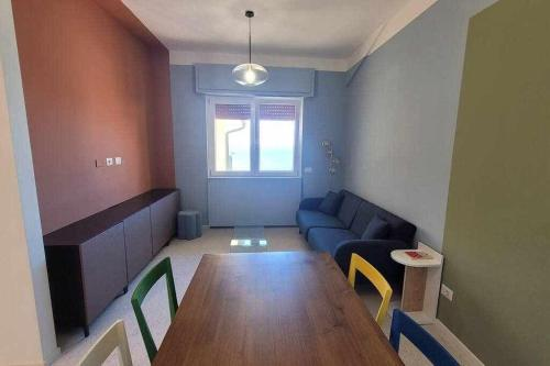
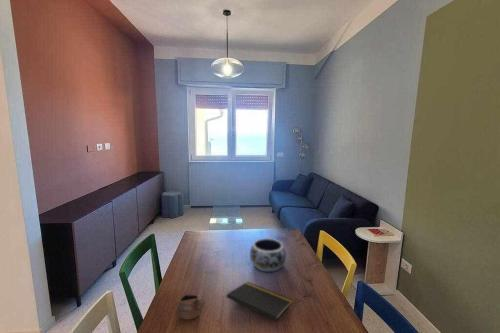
+ decorative bowl (267, 254)
+ notepad (259, 298)
+ cup (190, 305)
